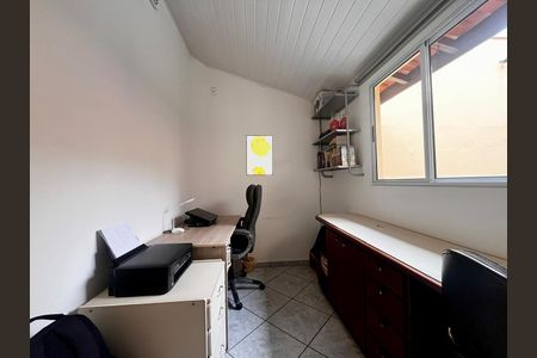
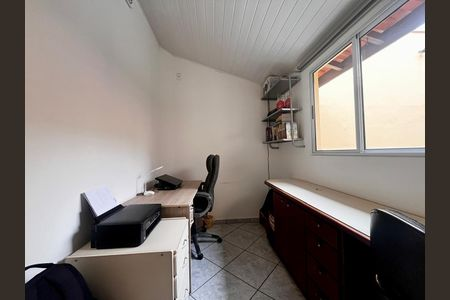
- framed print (259, 155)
